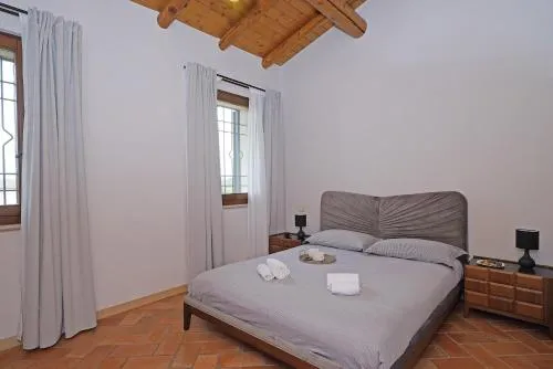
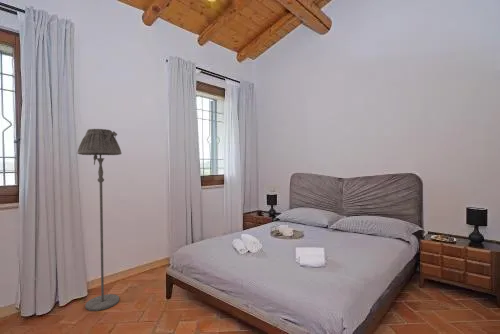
+ floor lamp (101, 216)
